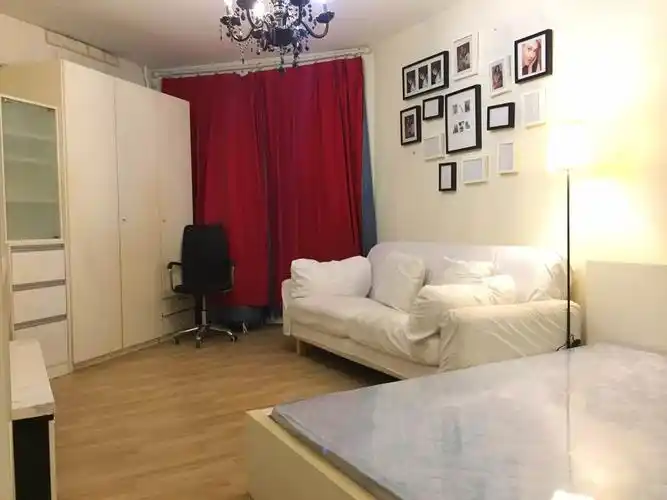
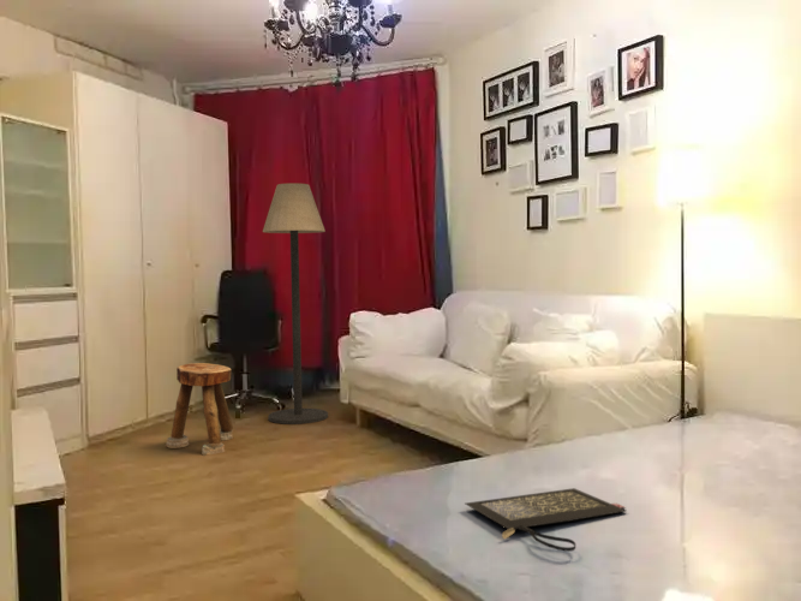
+ floor lamp (295, 302)
+ clutch bag (540, 508)
+ stool (207, 405)
